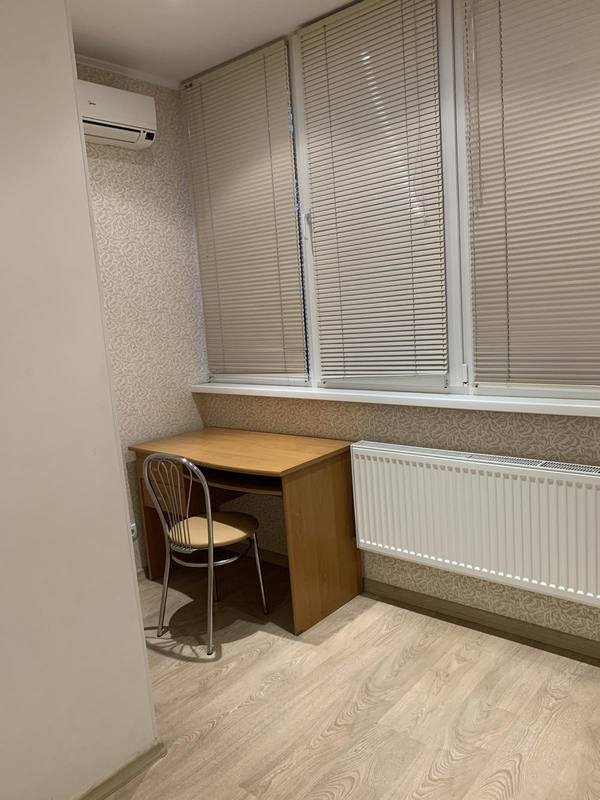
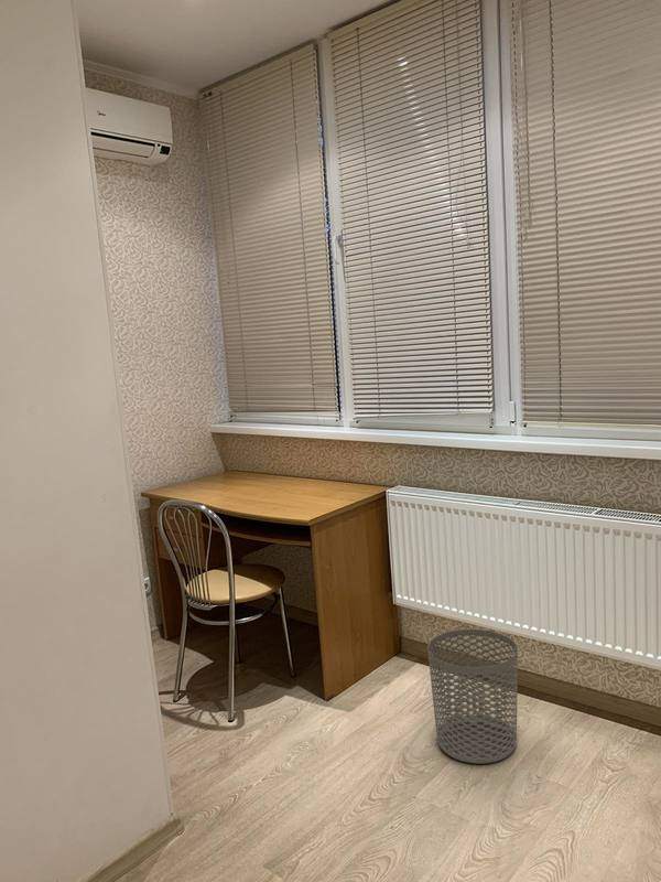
+ waste bin (474, 695)
